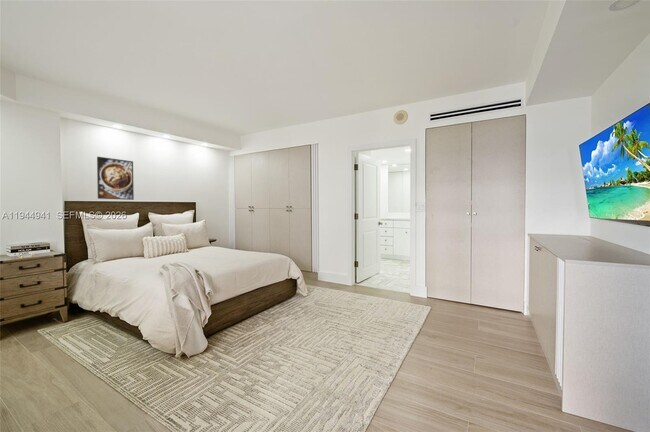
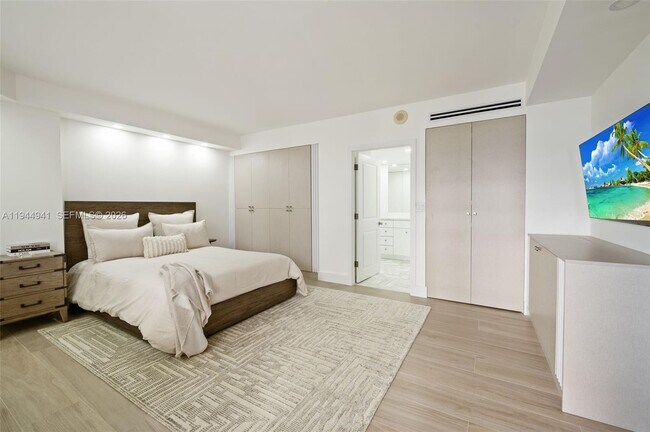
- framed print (116, 179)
